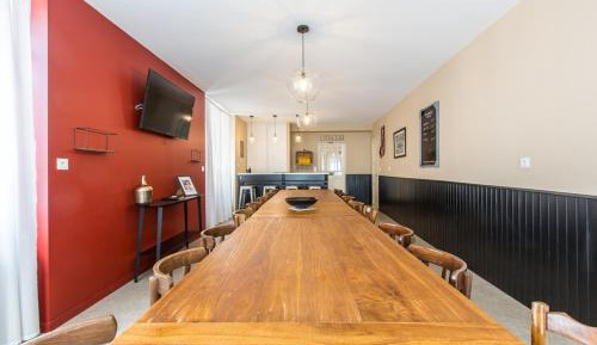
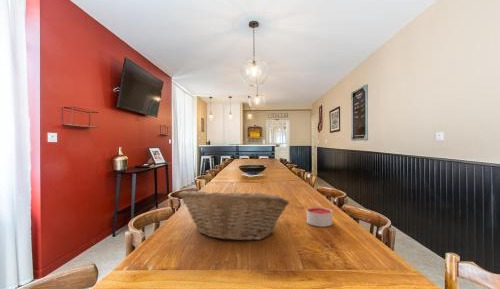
+ candle (319, 215)
+ fruit basket (233, 207)
